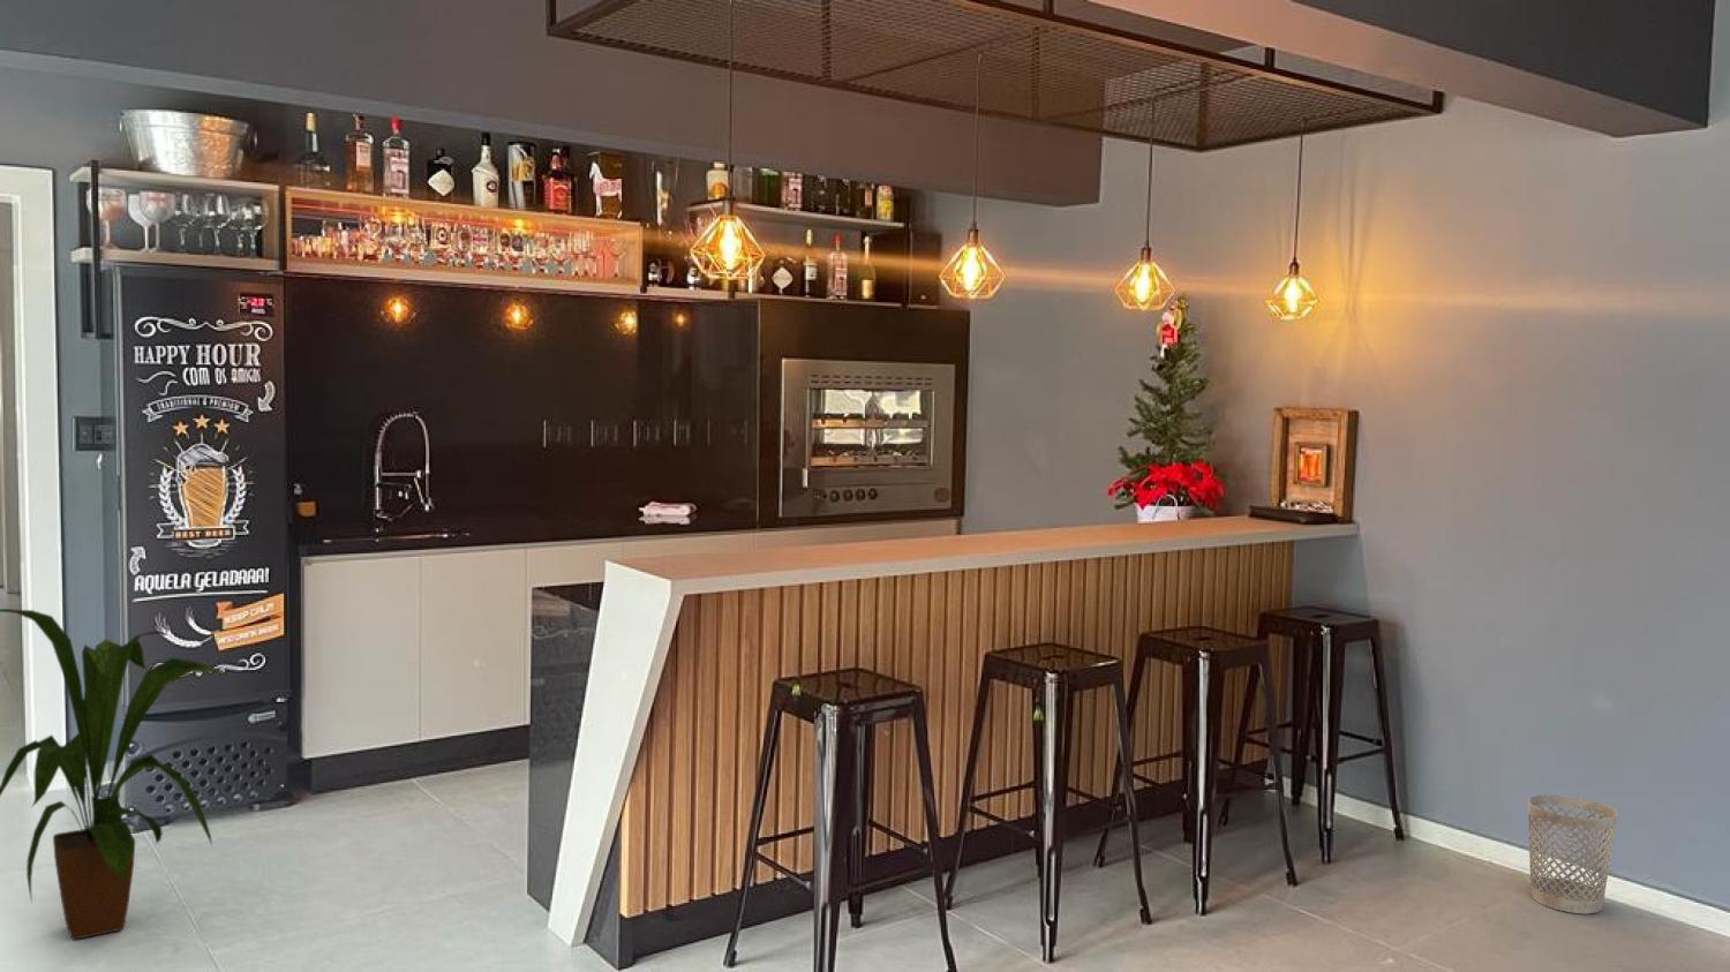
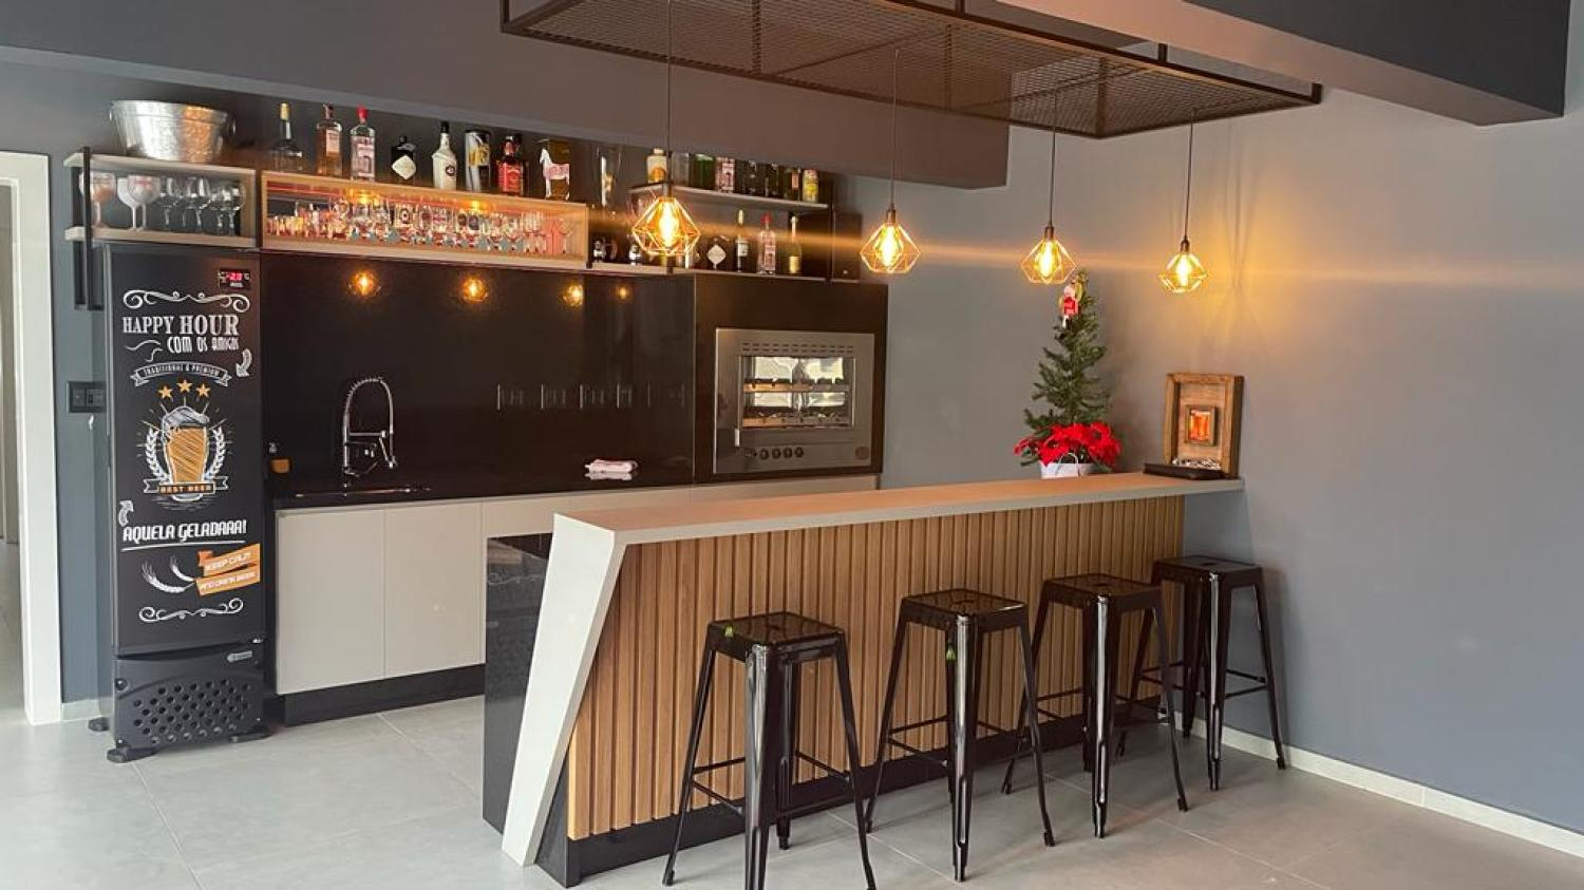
- wastebasket (1570, 854)
- house plant (122, 758)
